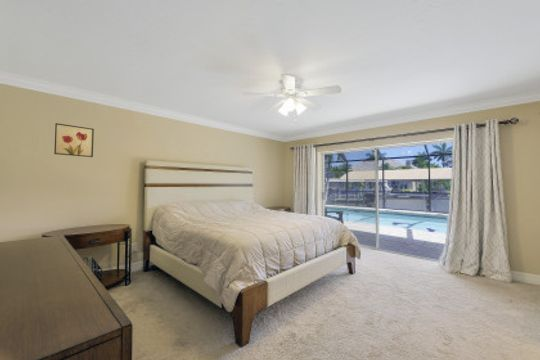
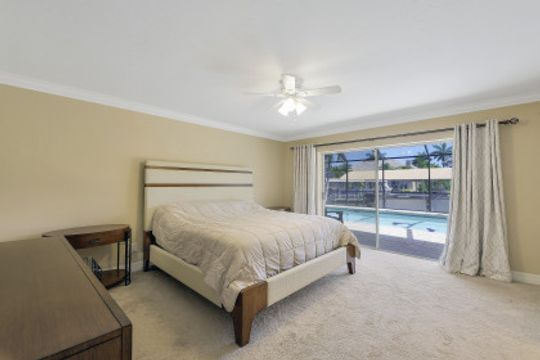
- wall art (74, 141)
